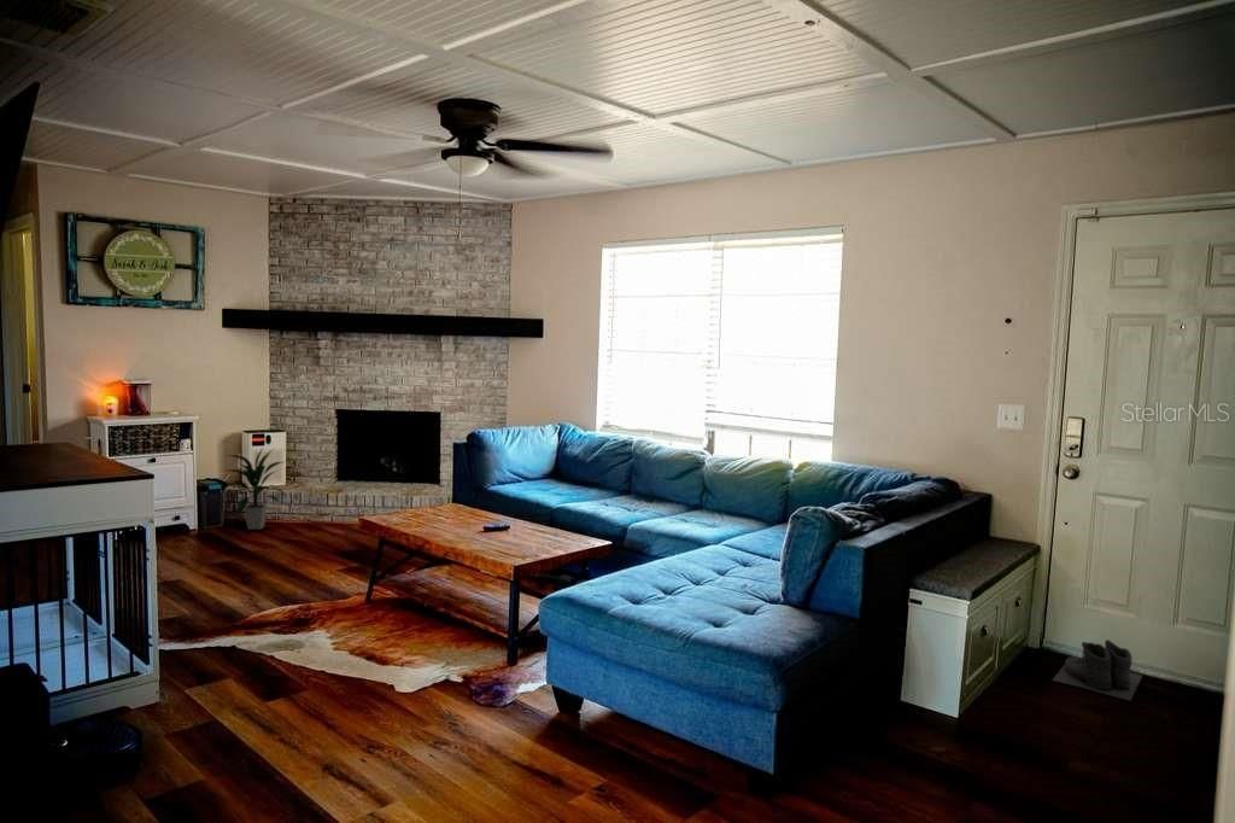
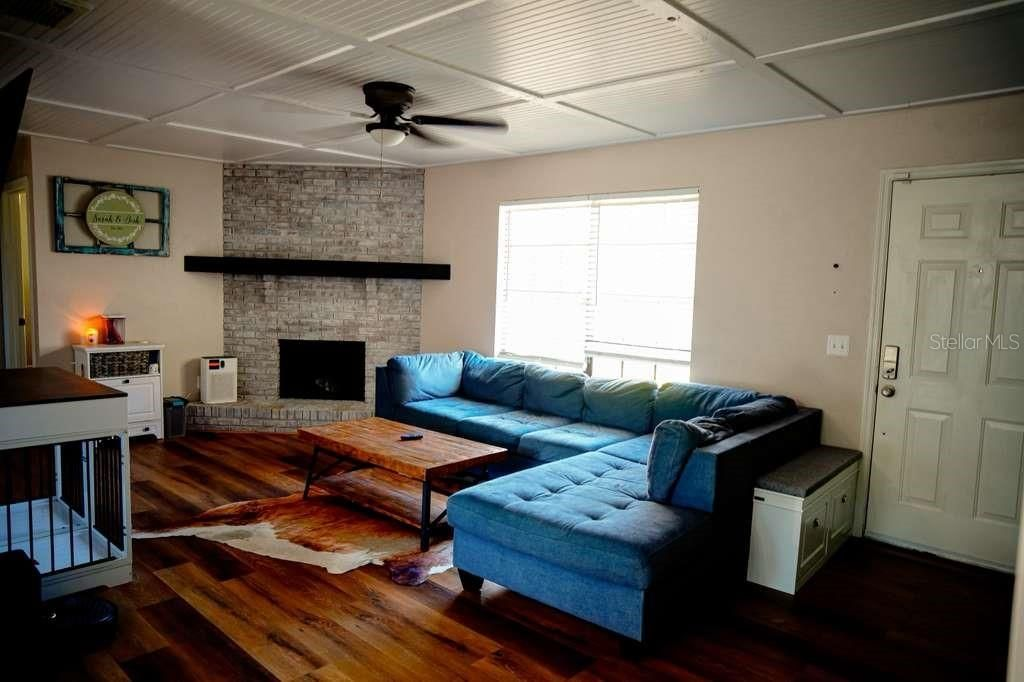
- indoor plant (253, 488)
- boots (1099, 659)
